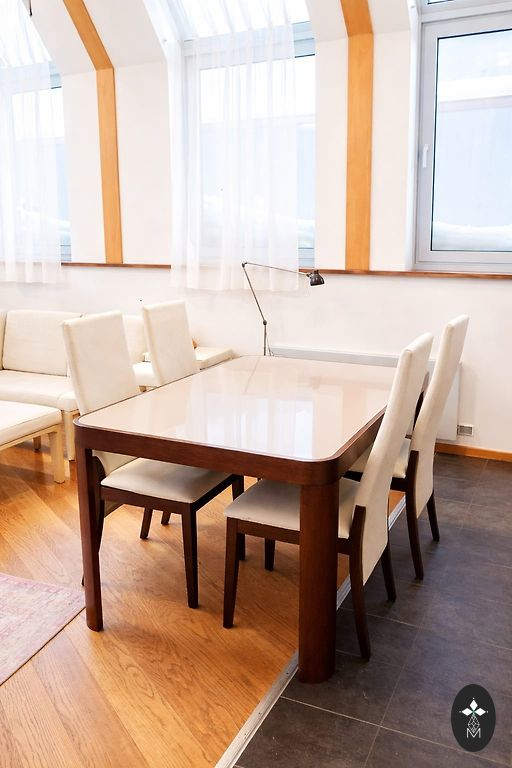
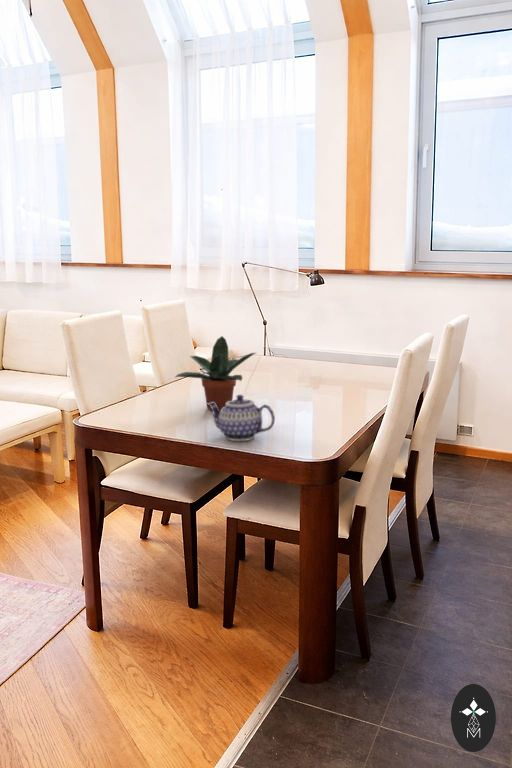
+ potted plant (217, 373)
+ teapot (240, 416)
